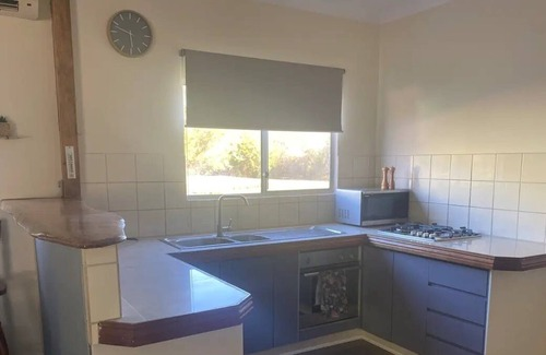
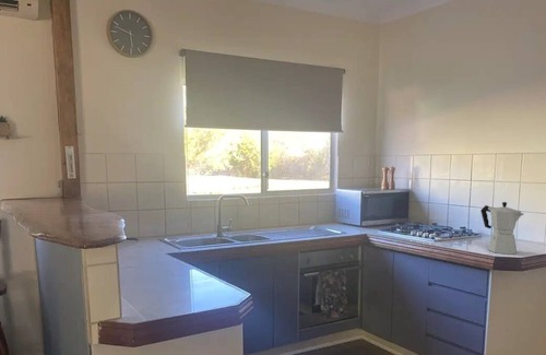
+ moka pot (500, 226)
